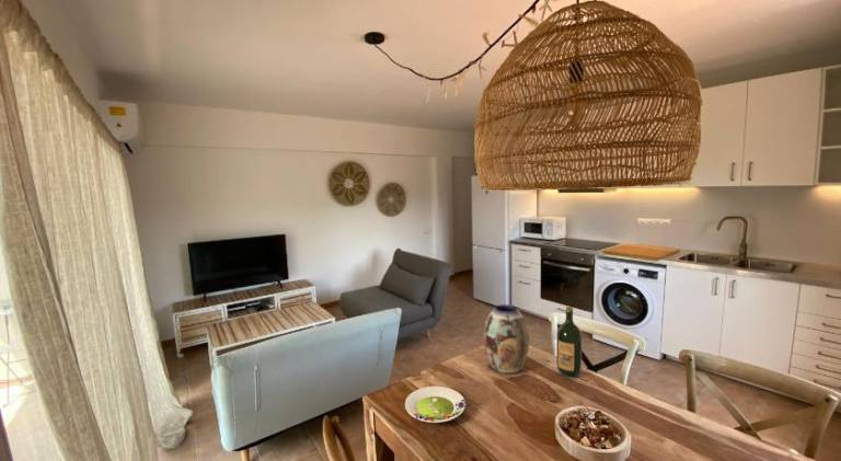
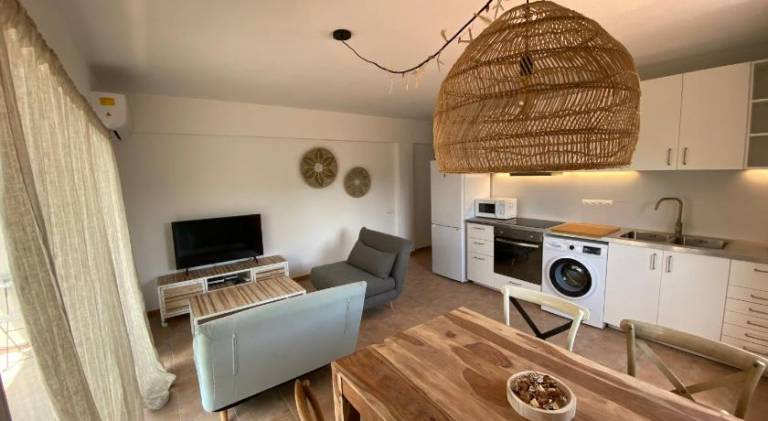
- salad plate (435, 404)
- vase (506, 337)
- wine bottle (568, 339)
